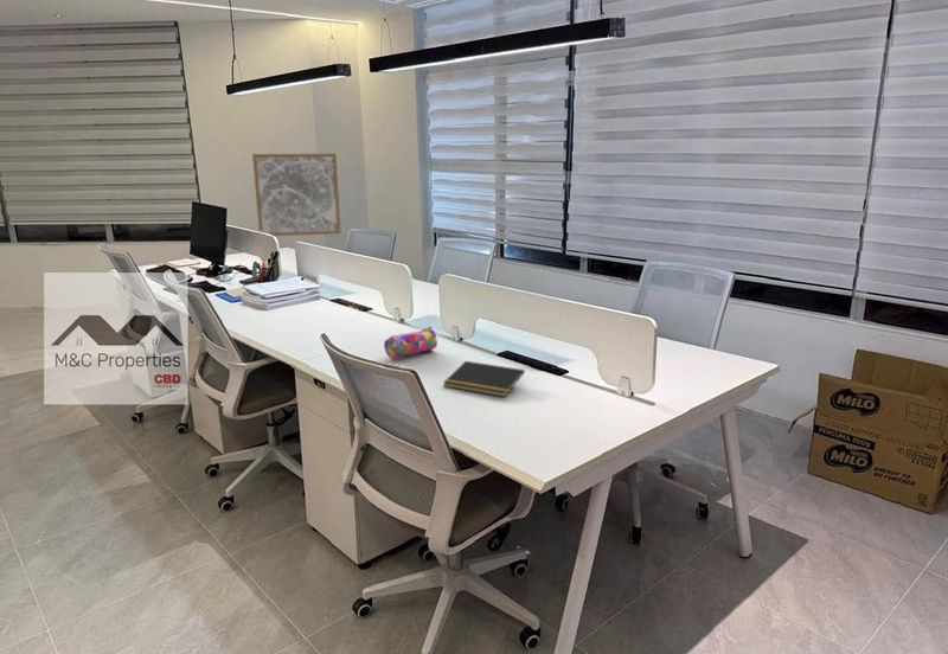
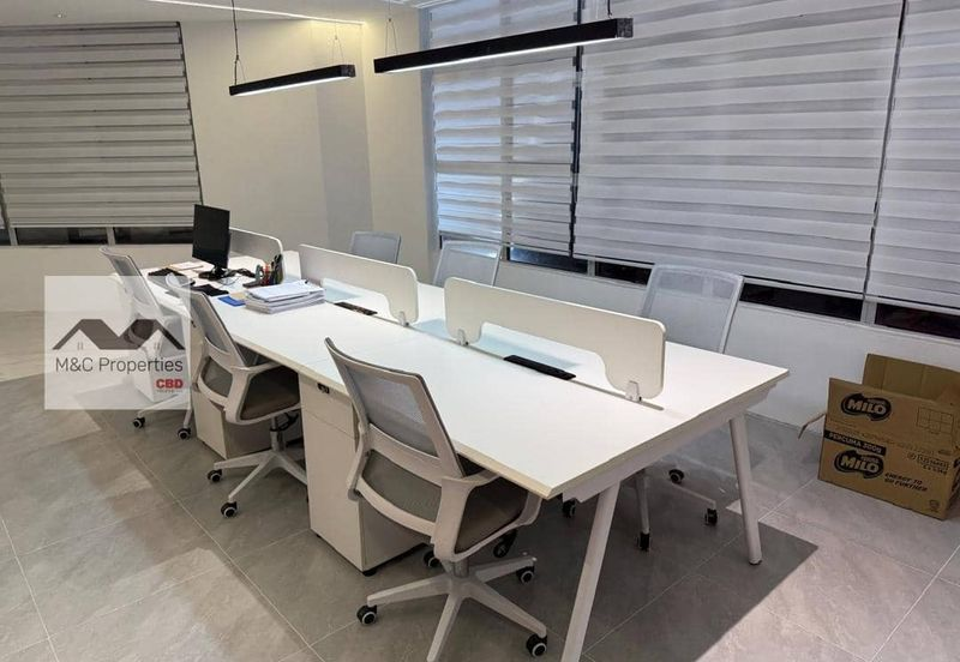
- pencil case (411, 342)
- notepad (483, 377)
- wall art (297, 194)
